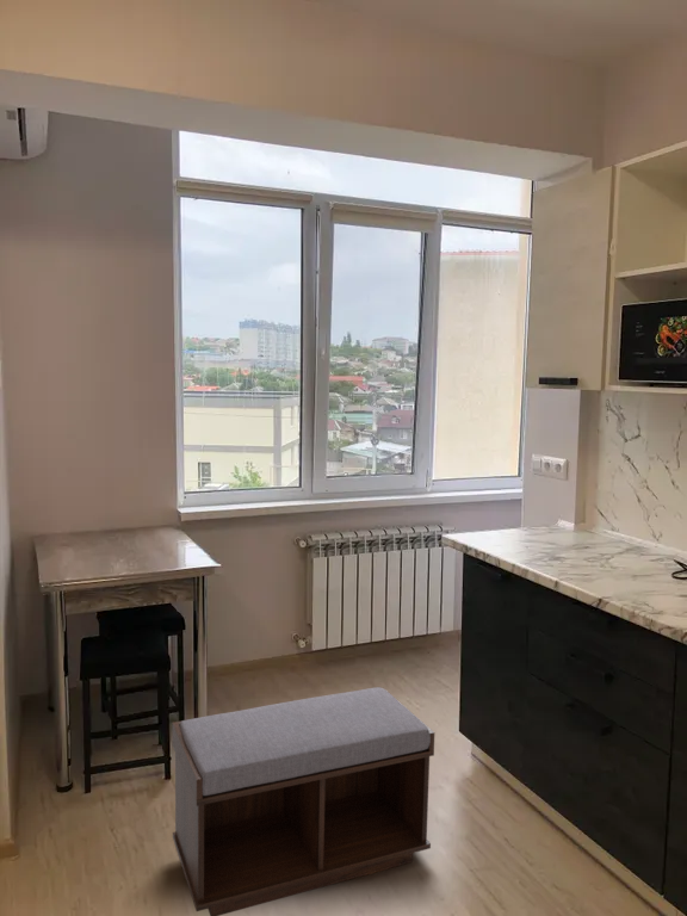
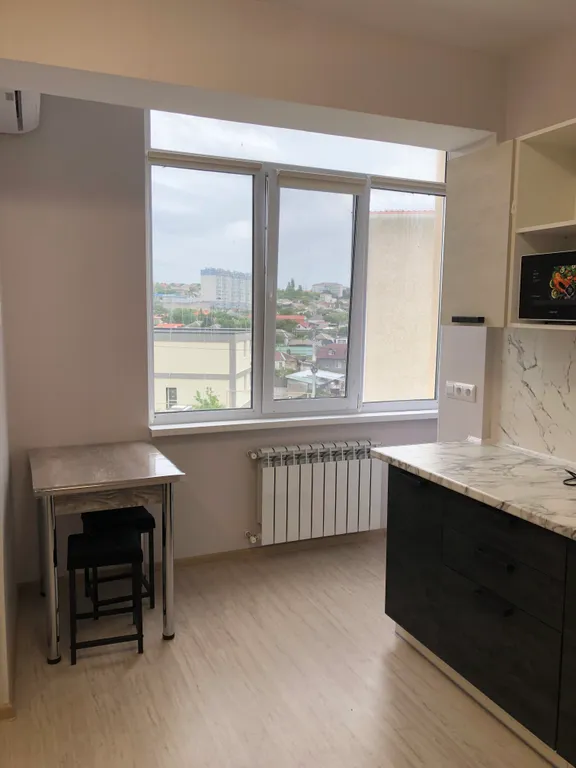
- bench (302, 790)
